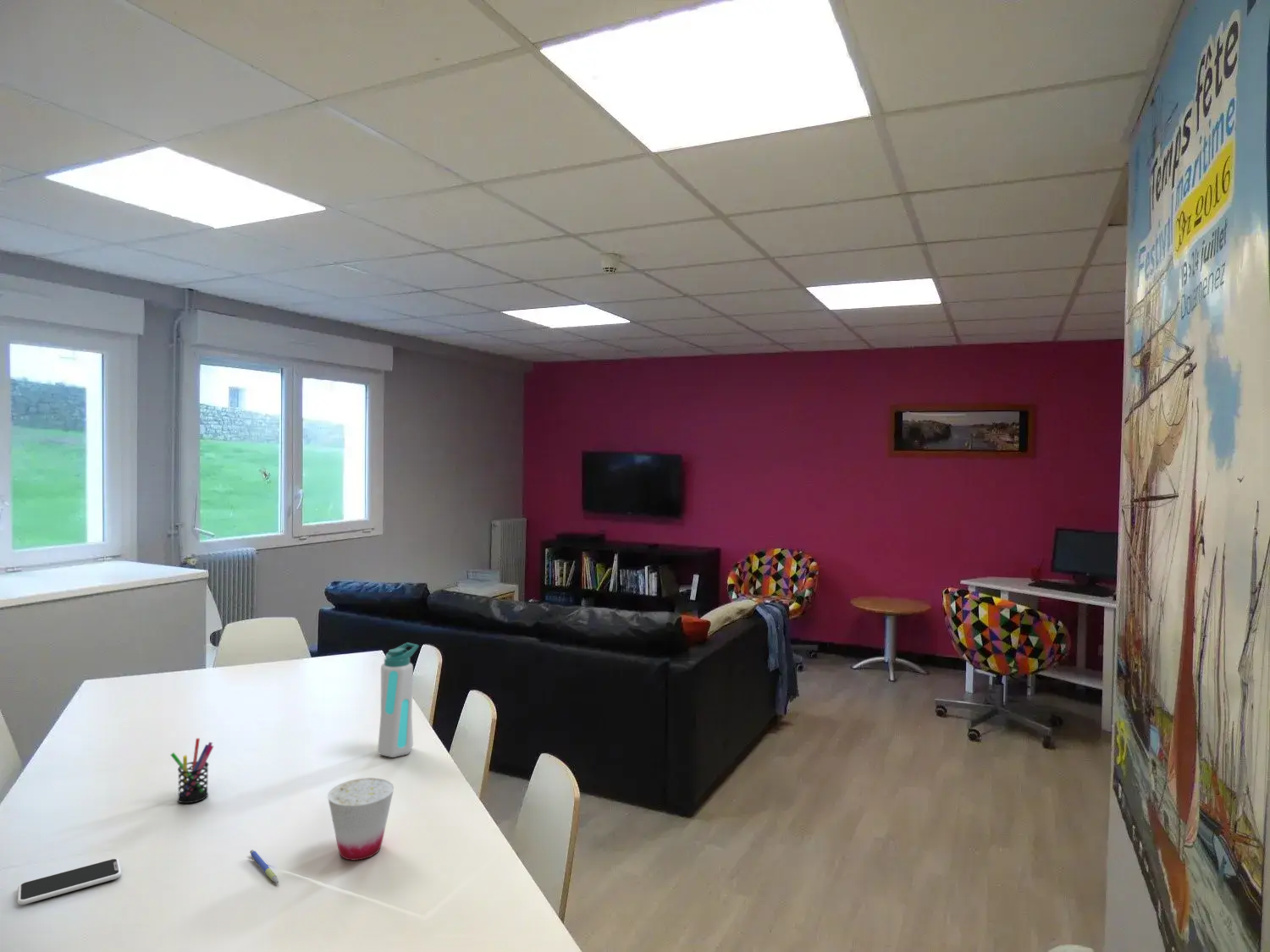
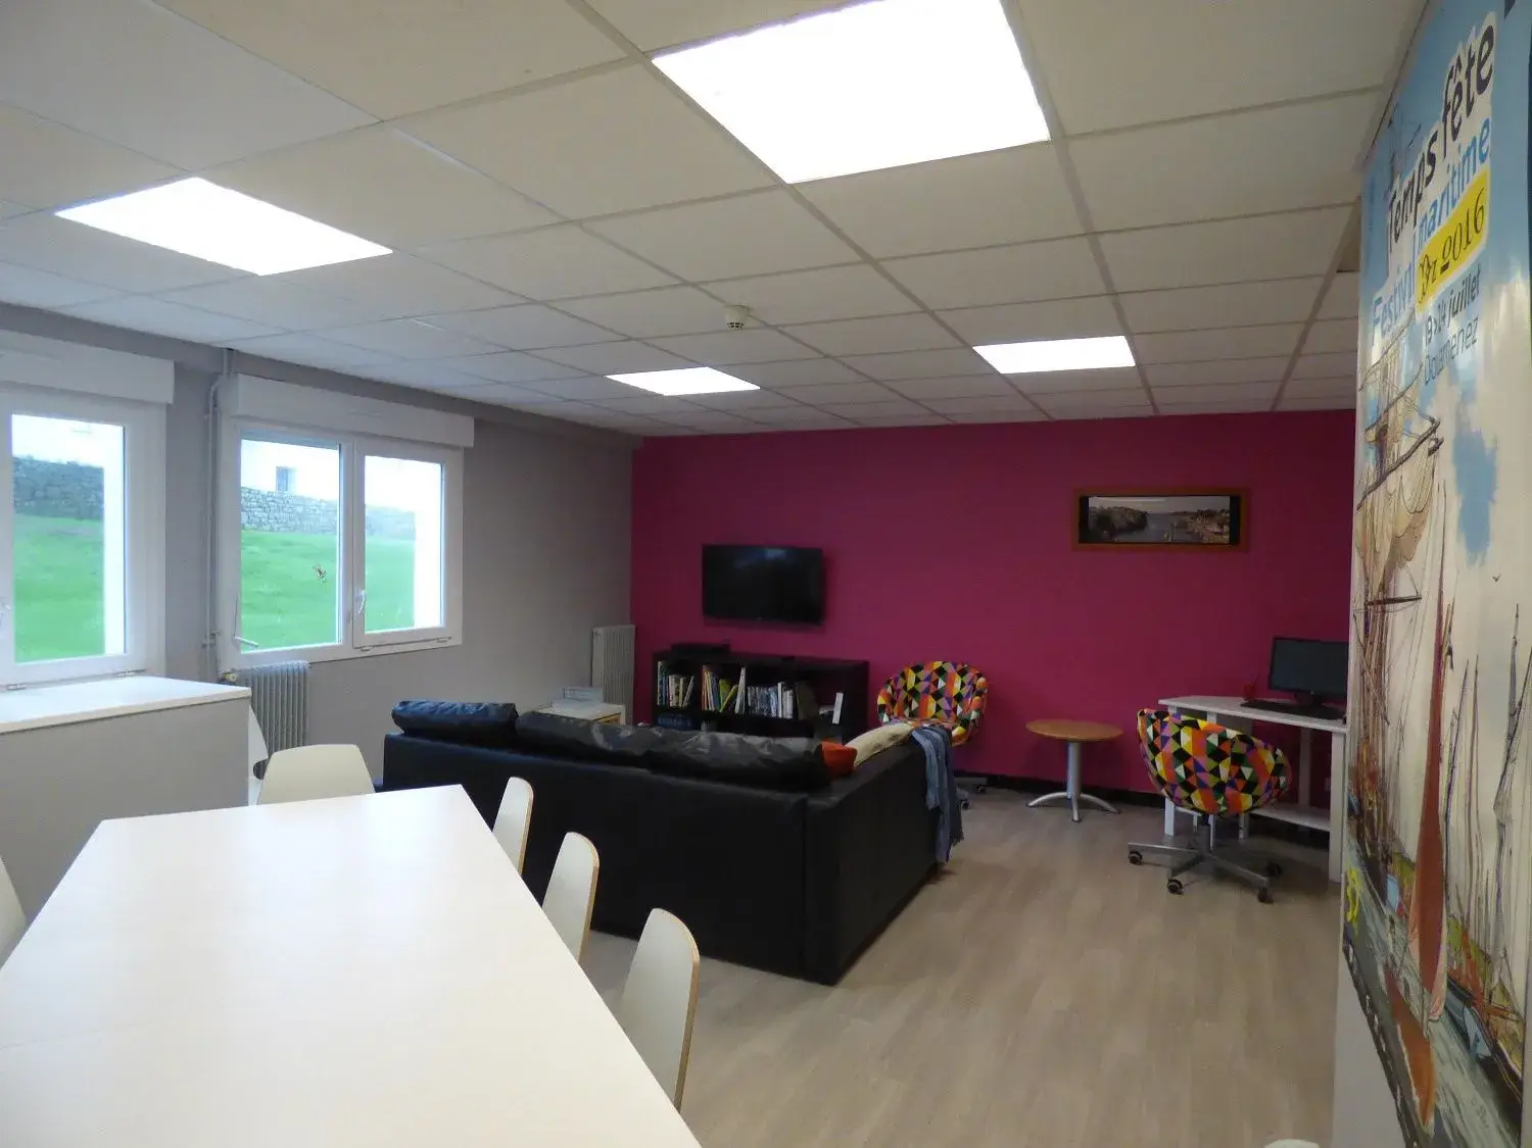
- pen holder (190, 769)
- water bottle (398, 699)
- cup (361, 821)
- pen (264, 867)
- smartphone (70, 880)
